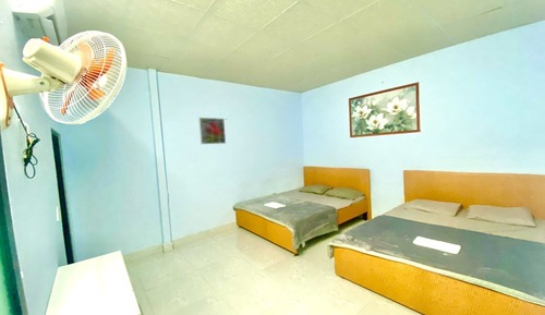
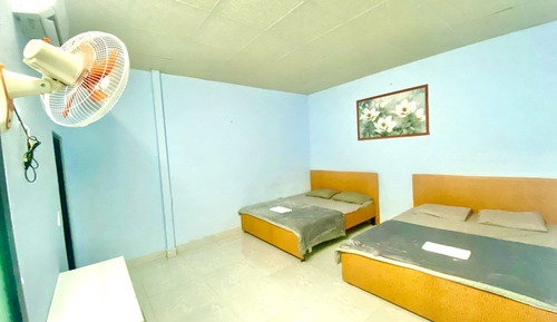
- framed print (213, 131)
